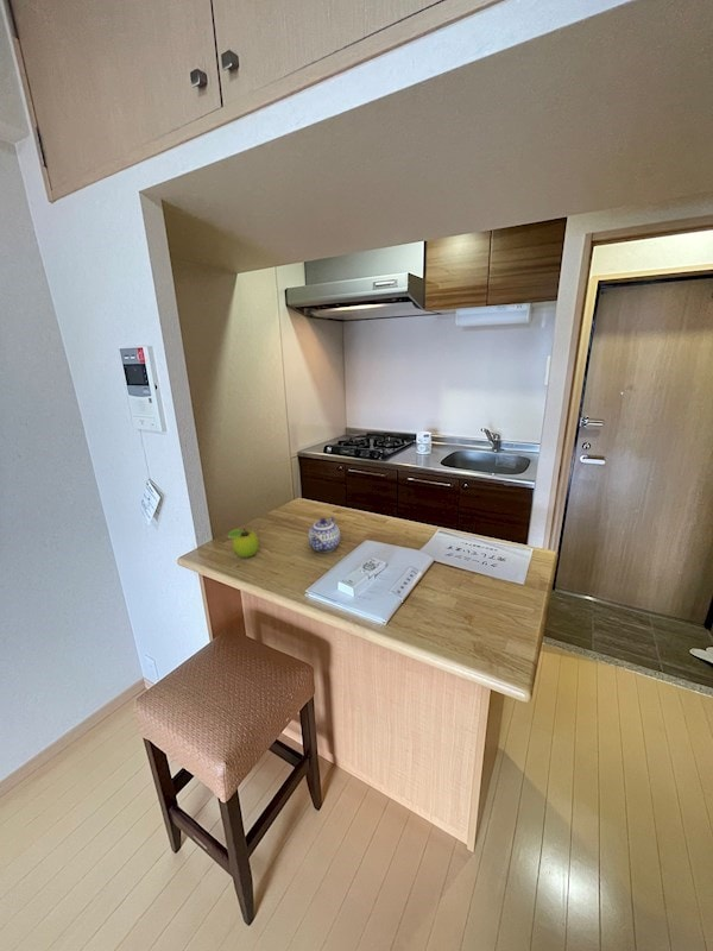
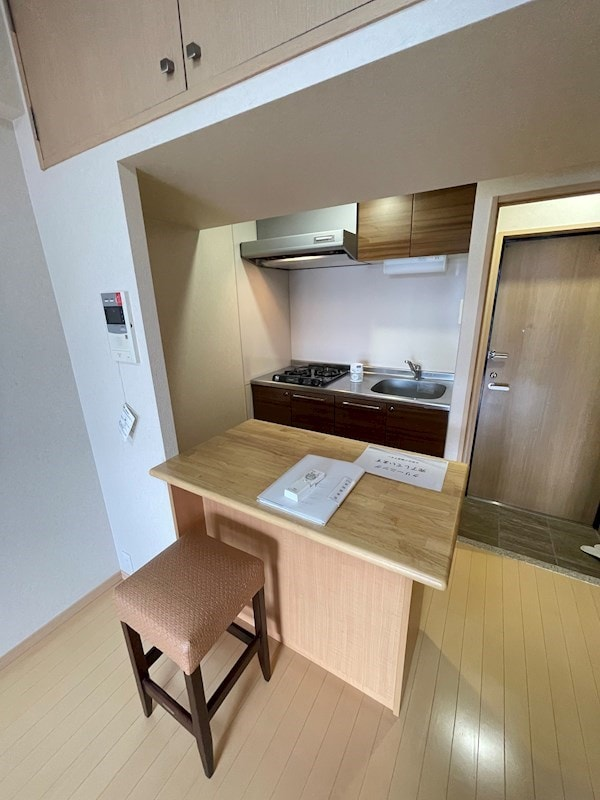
- fruit (244, 542)
- teapot (323, 533)
